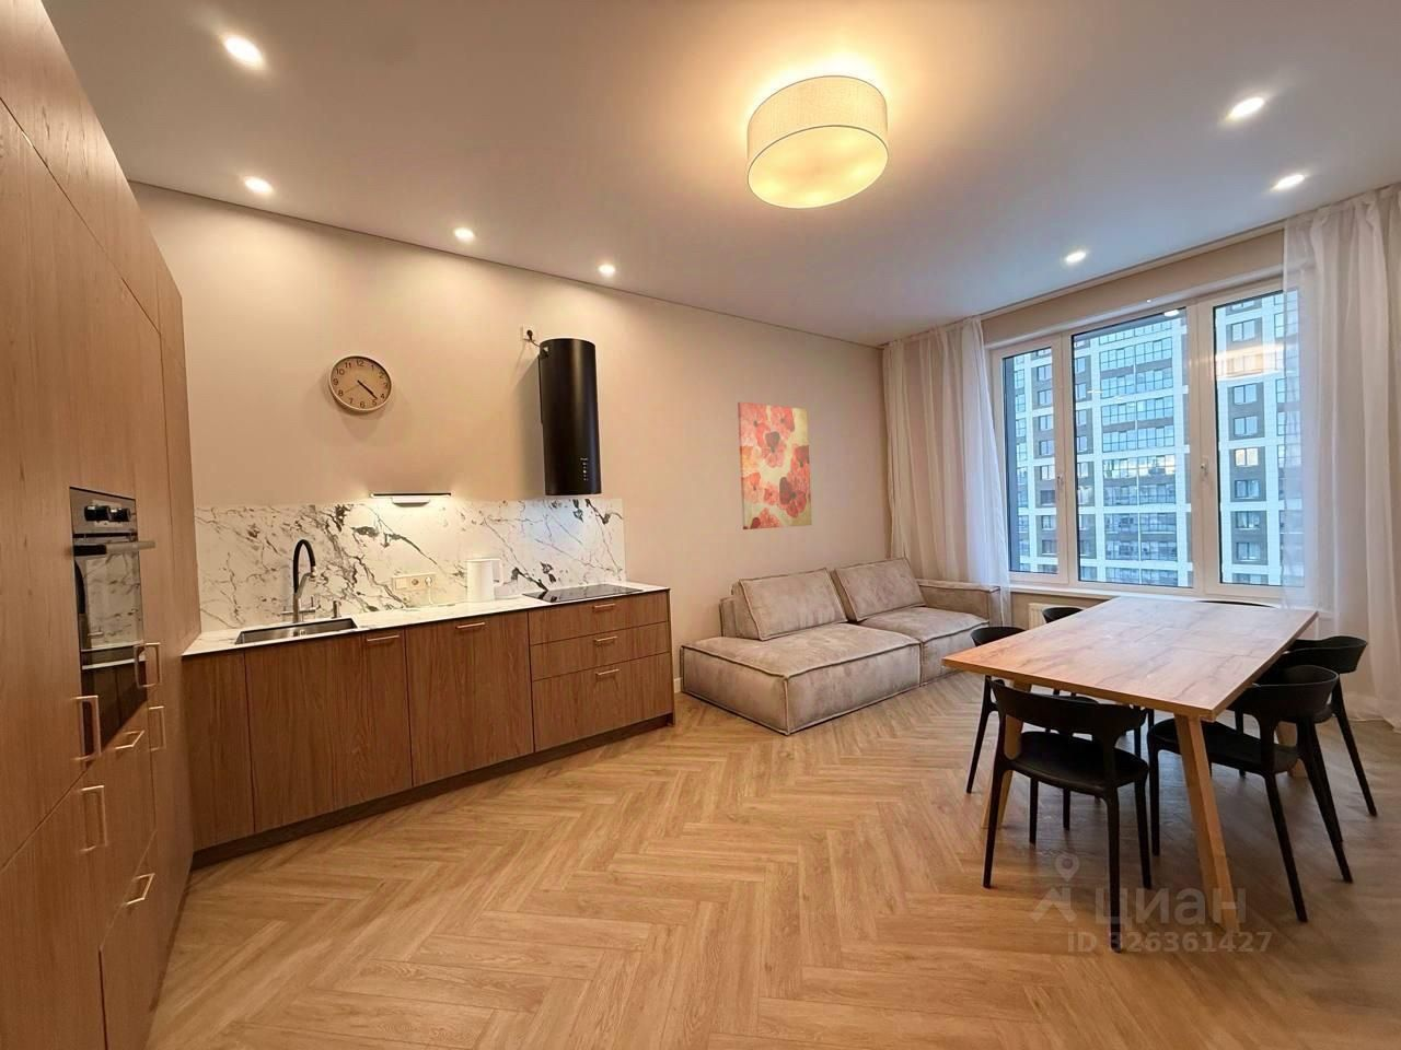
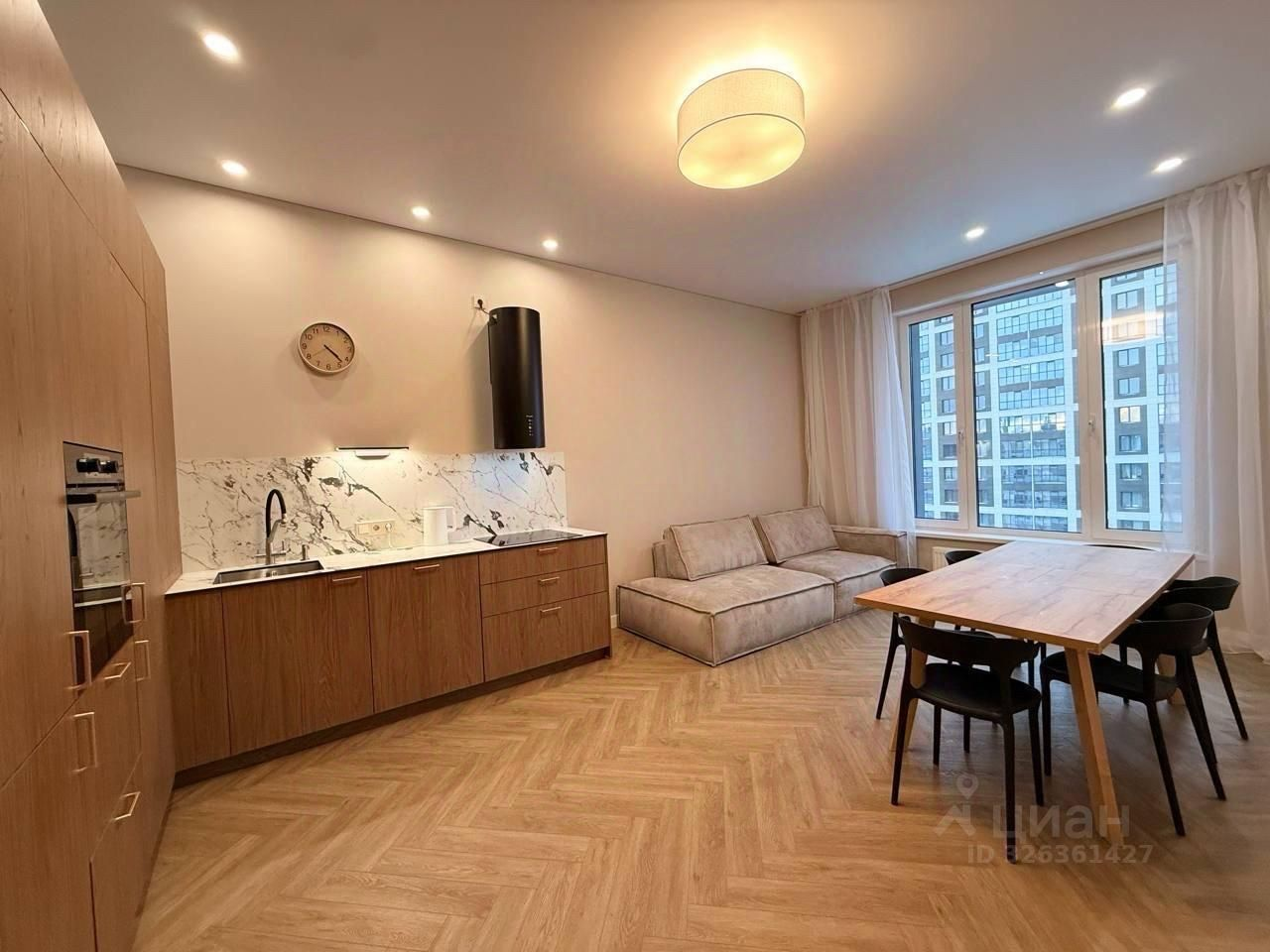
- wall art (776, 465)
